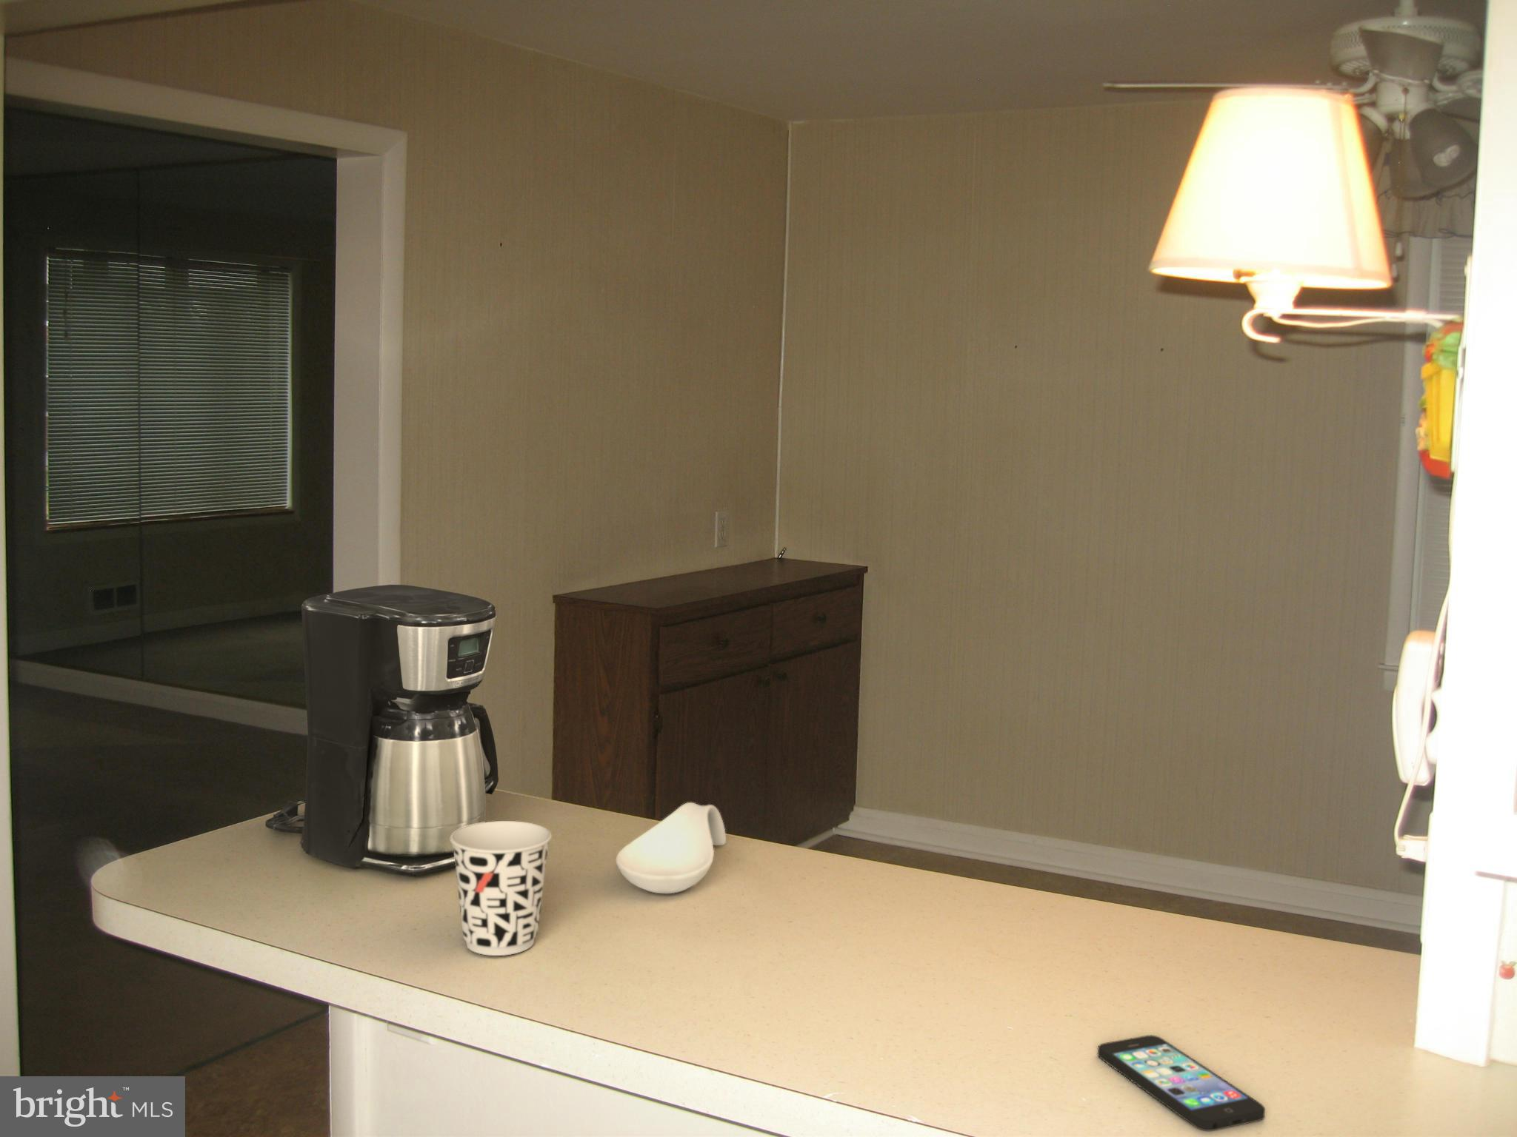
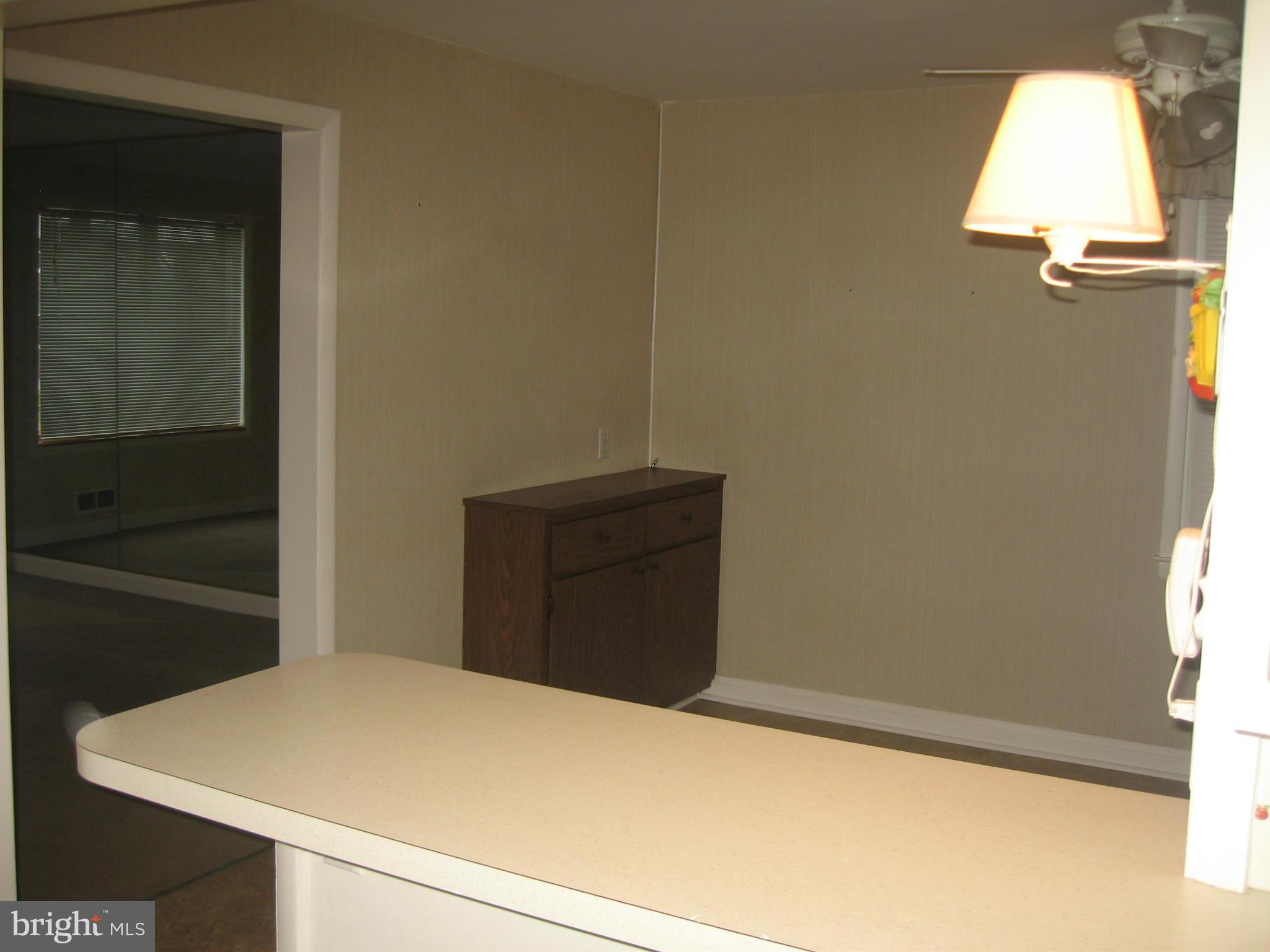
- spoon rest (680, 844)
- coffee maker (397, 715)
- cup (500, 889)
- smartphone (1177, 1080)
